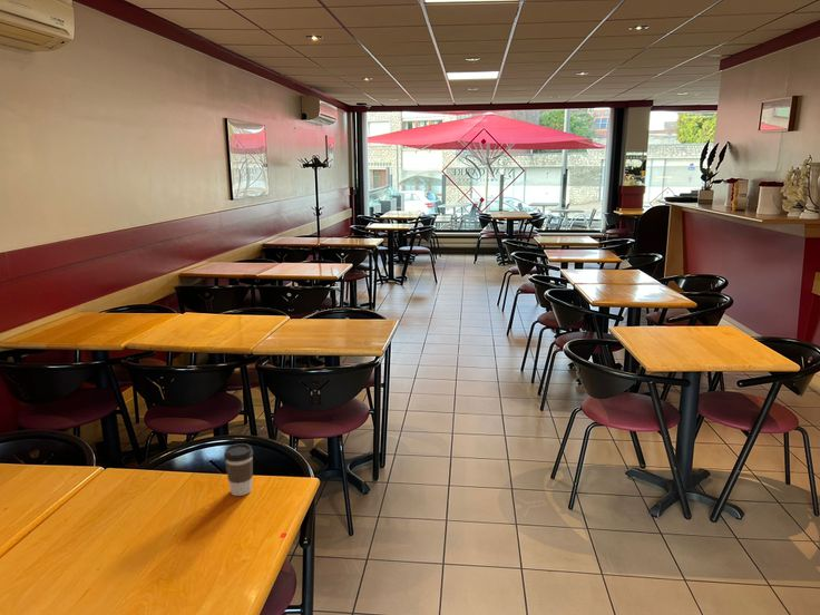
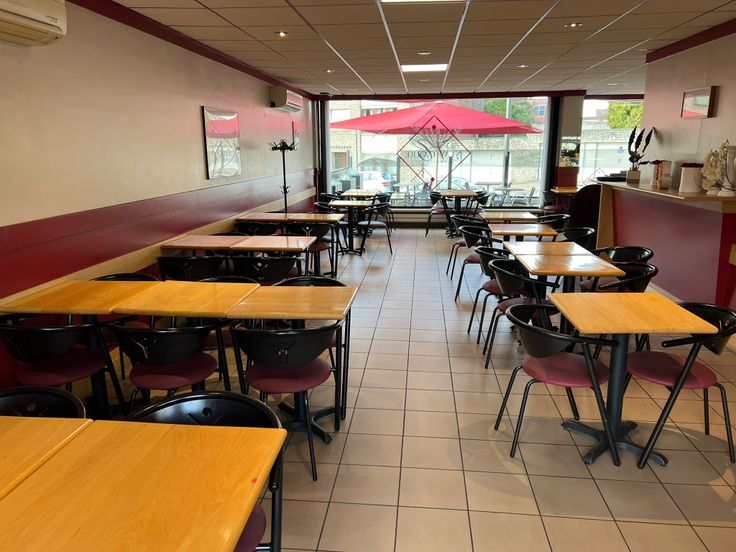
- coffee cup (240, 469)
